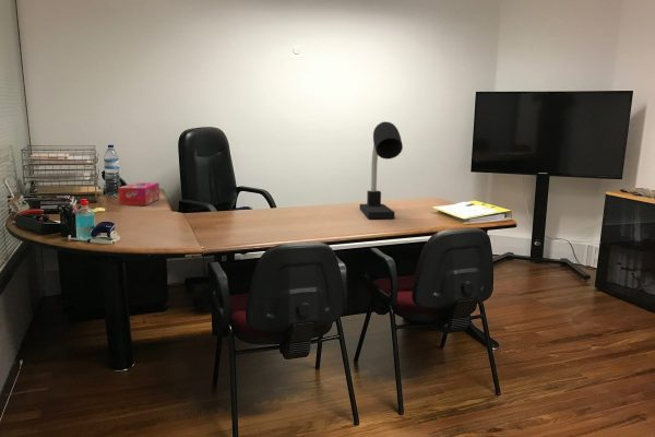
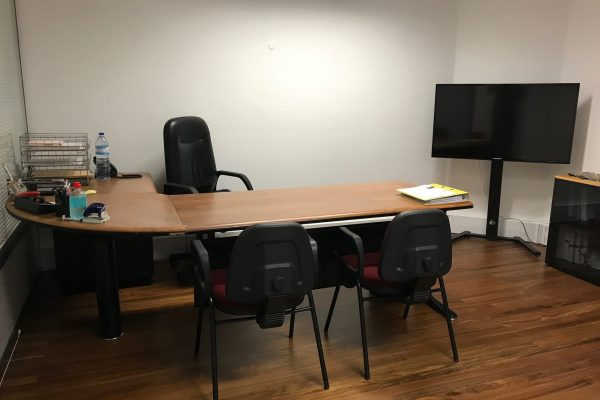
- desk lamp (376, 169)
- tissue box (140, 193)
